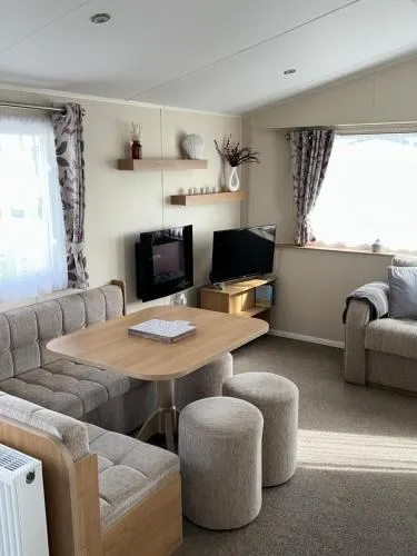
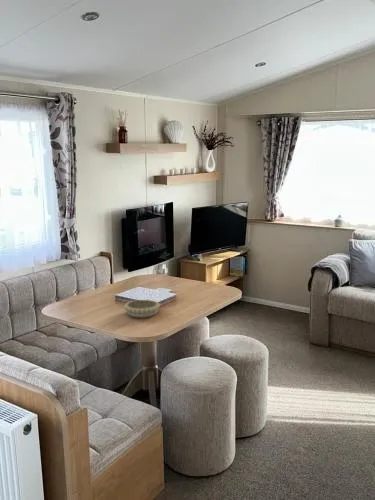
+ decorative bowl (142, 308)
